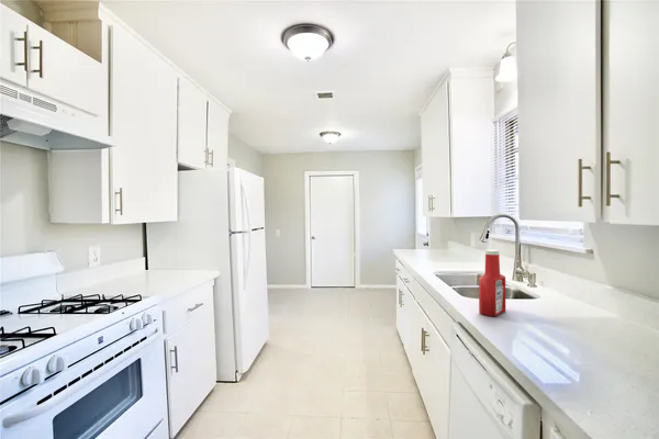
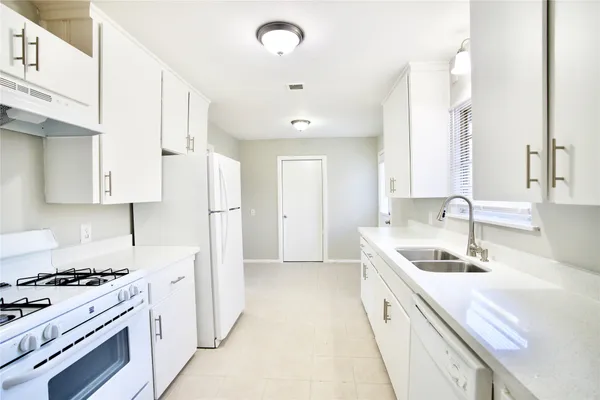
- soap bottle (492, 280)
